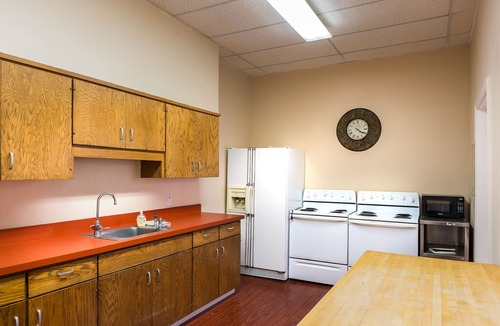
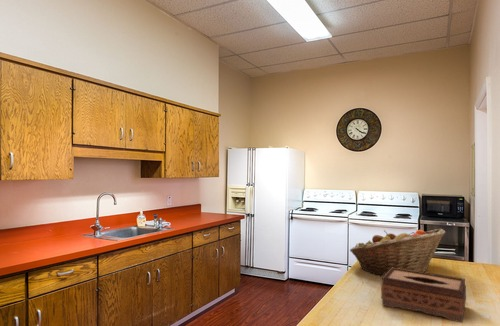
+ tissue box (423, 292)
+ fruit basket (397, 247)
